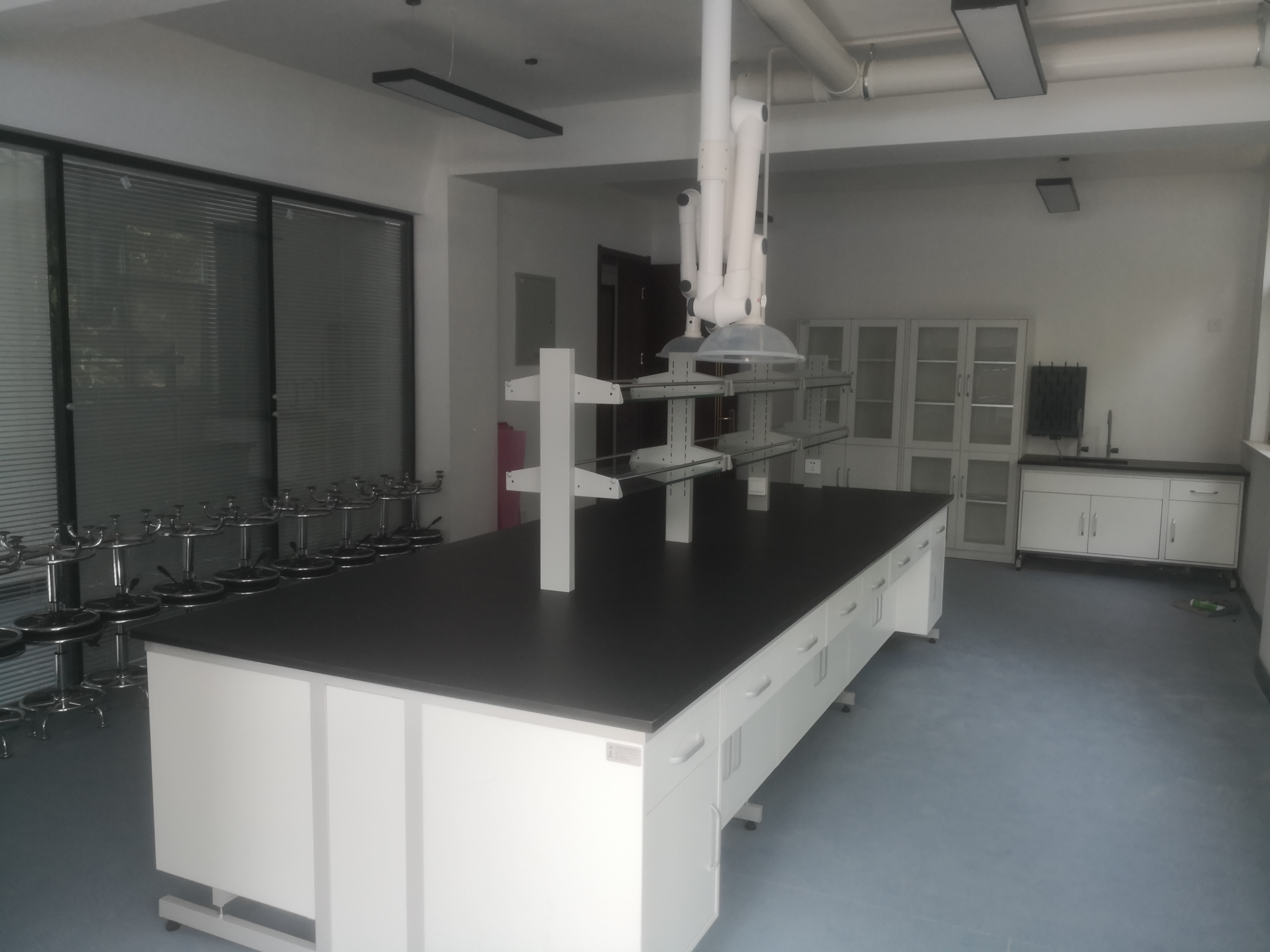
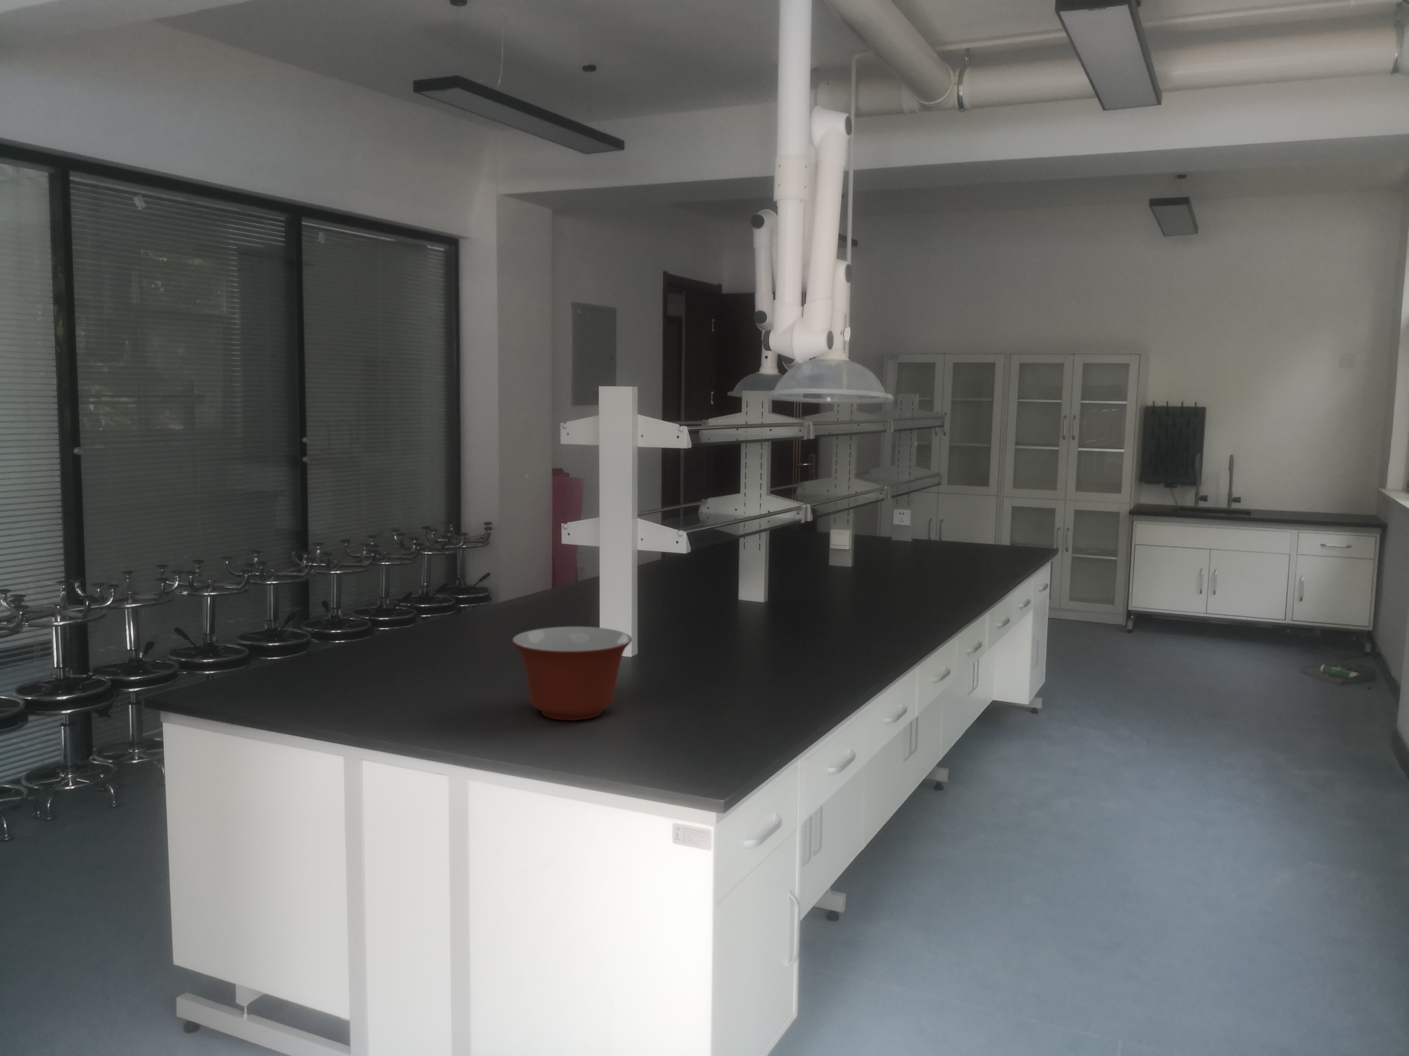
+ mixing bowl (572, 674)
